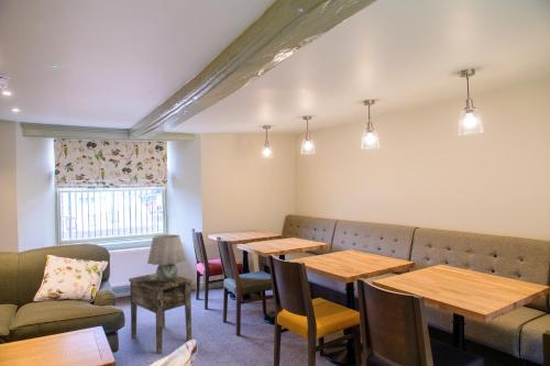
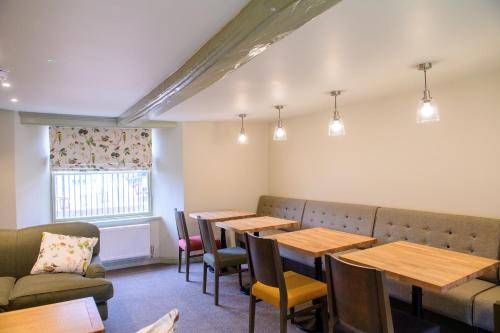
- side table (161, 309)
- table lamp (166, 257)
